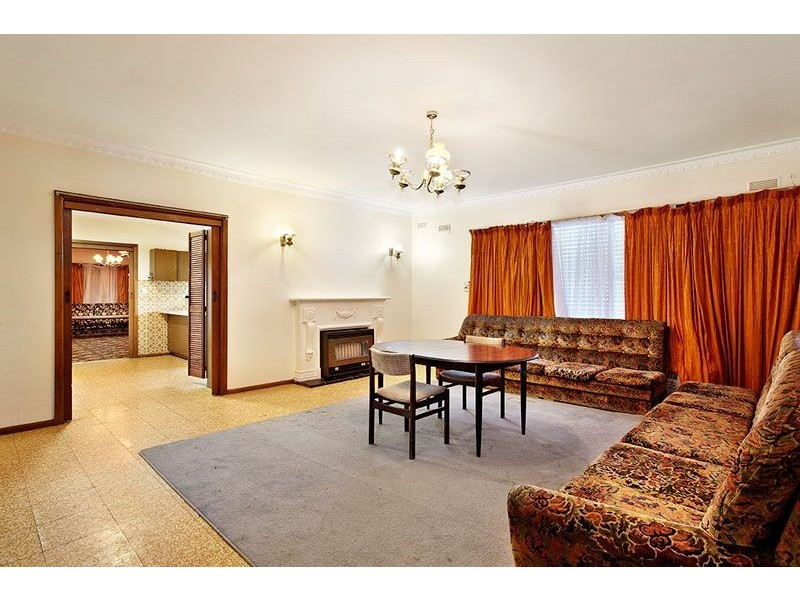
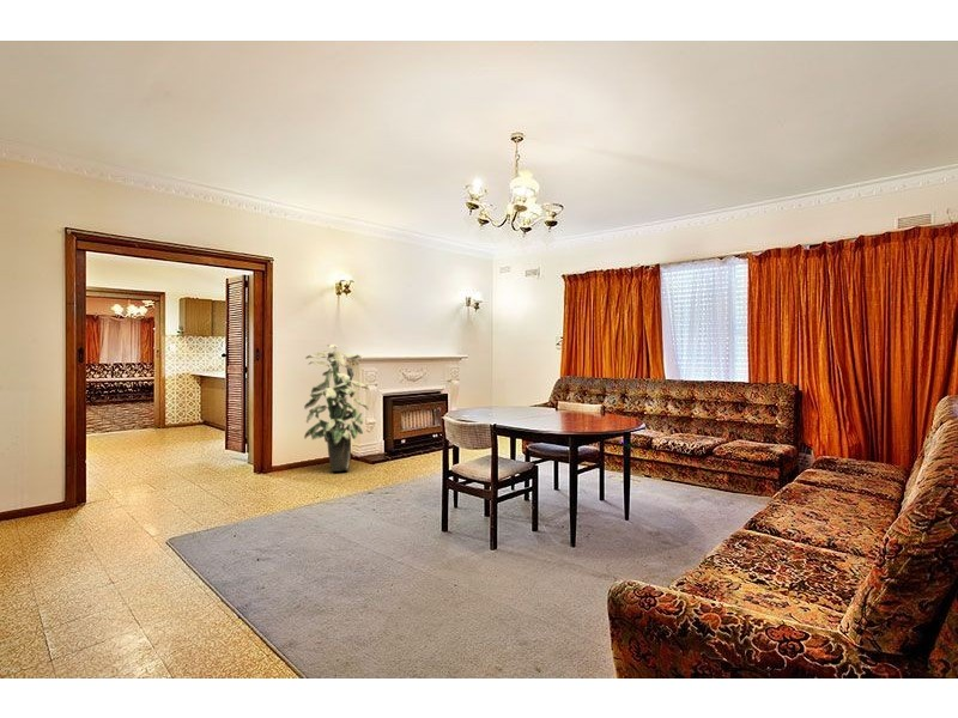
+ indoor plant (334, 407)
